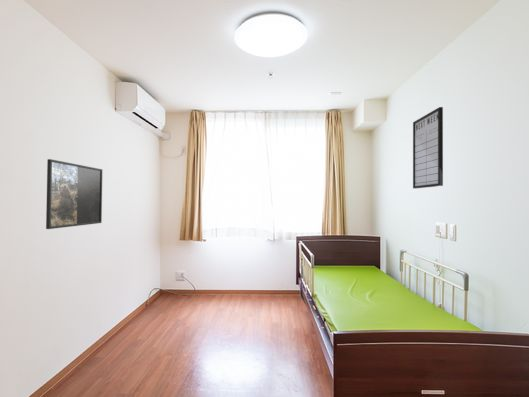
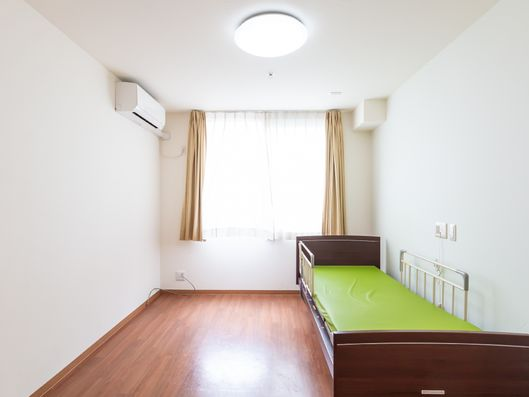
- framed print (78, 195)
- writing board (426, 151)
